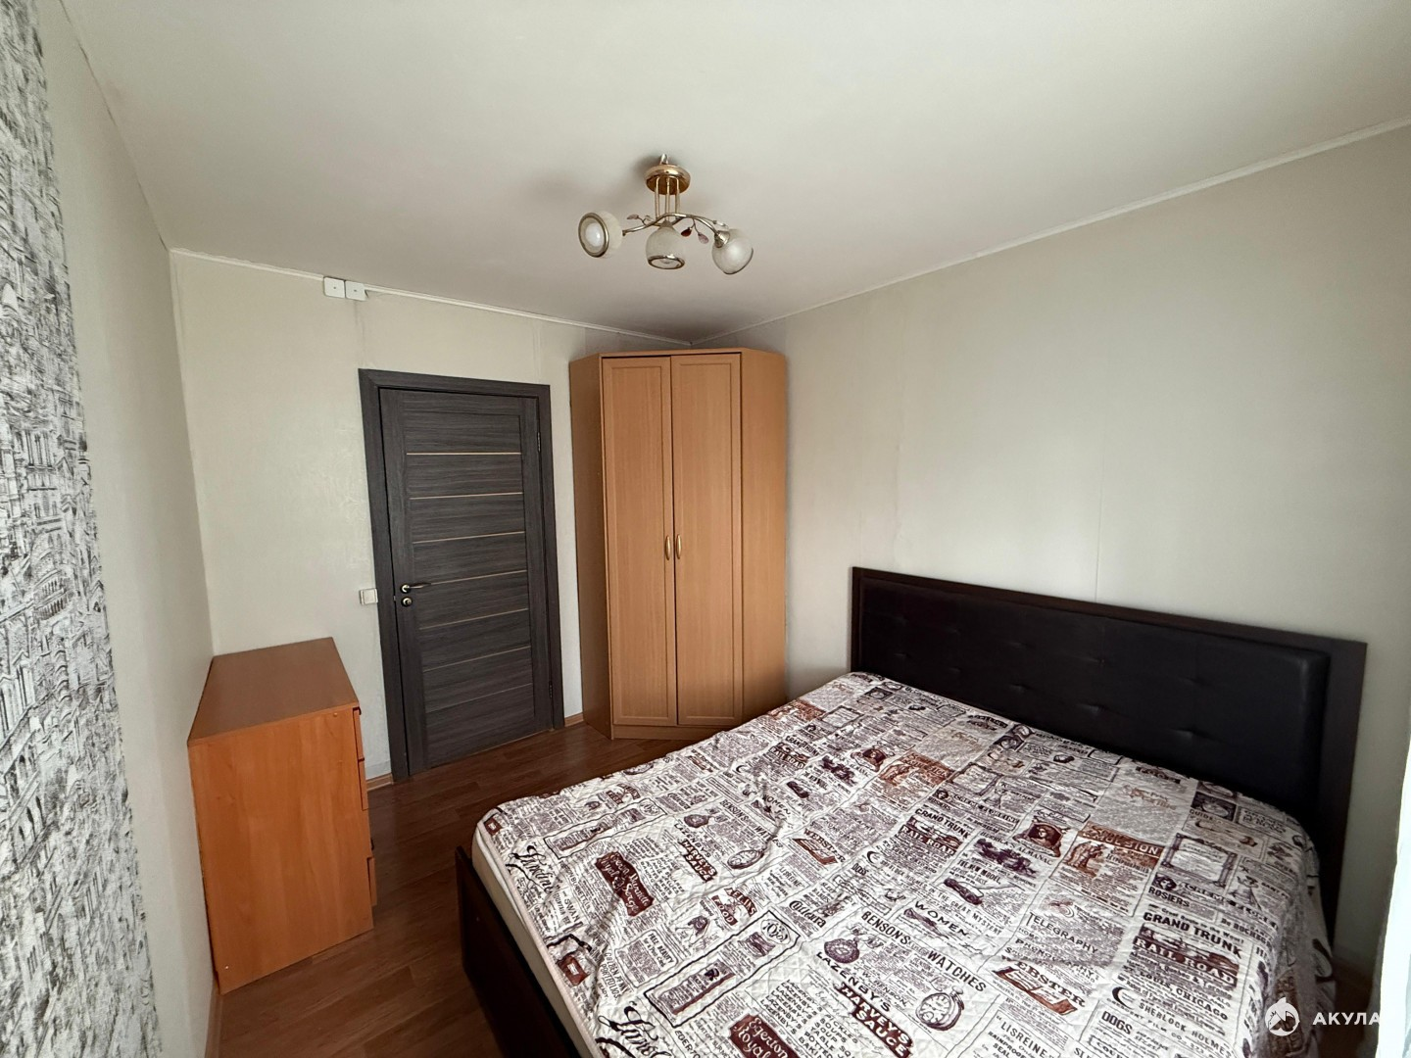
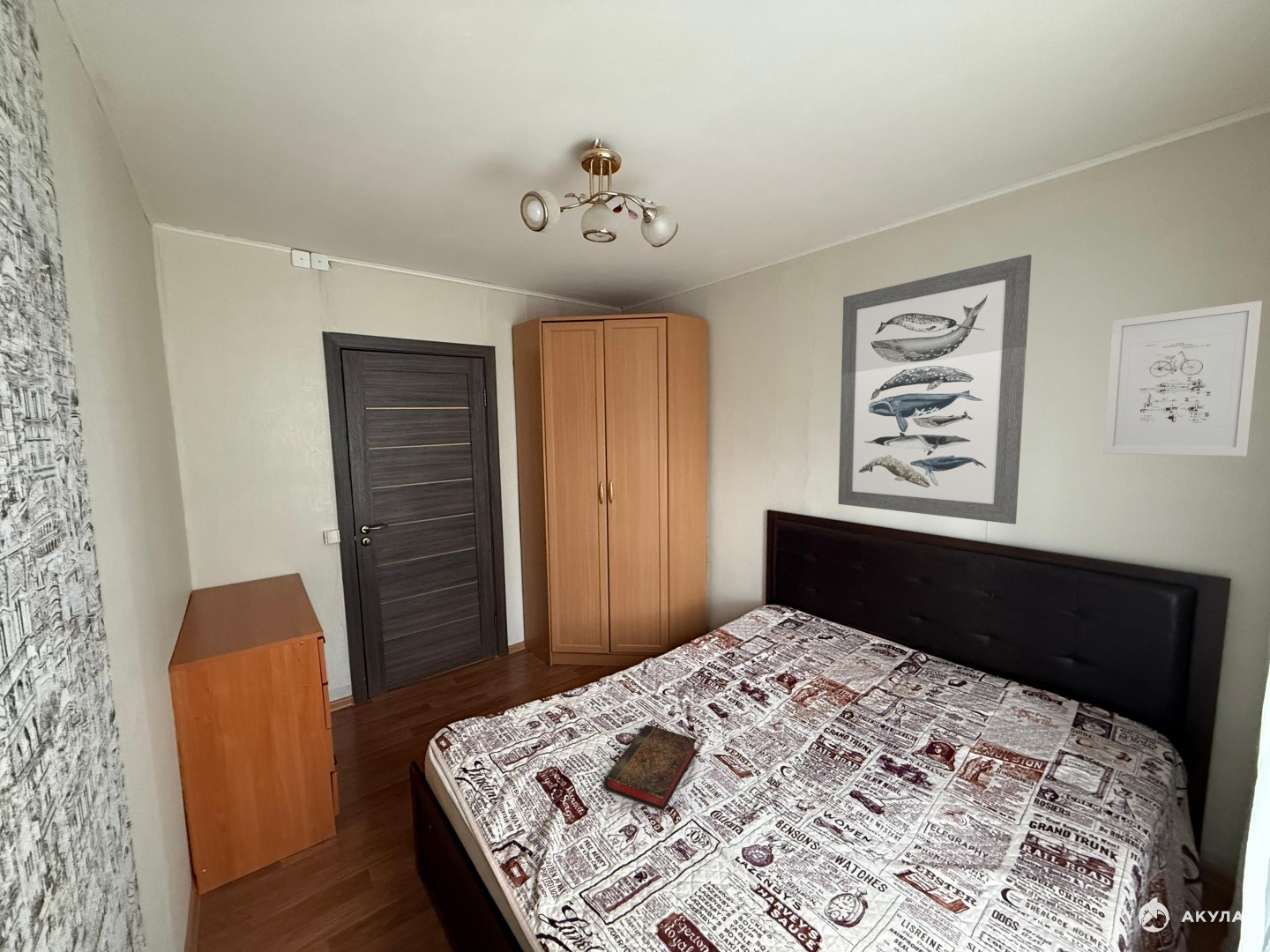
+ wall art (920, 398)
+ wall art (1176, 383)
+ book (653, 762)
